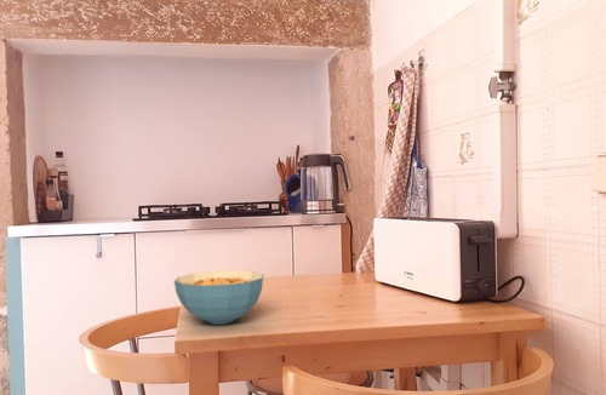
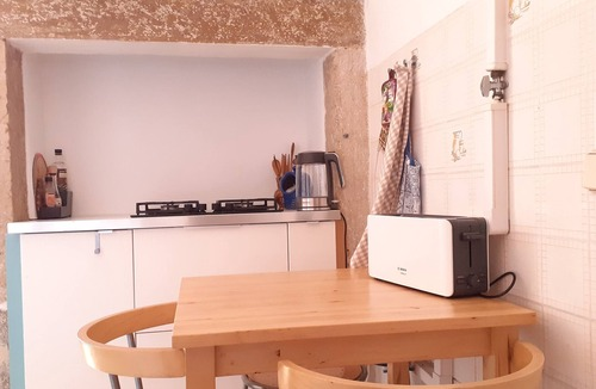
- cereal bowl (219, 298)
